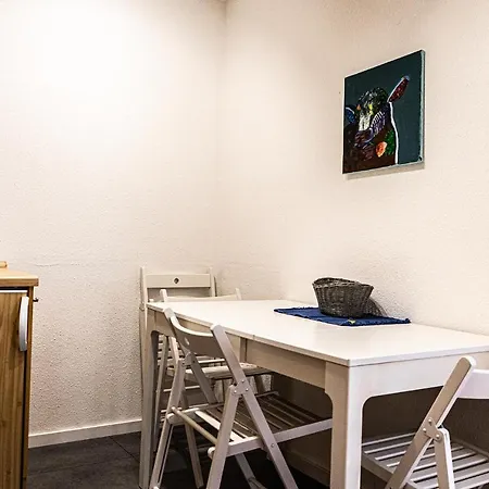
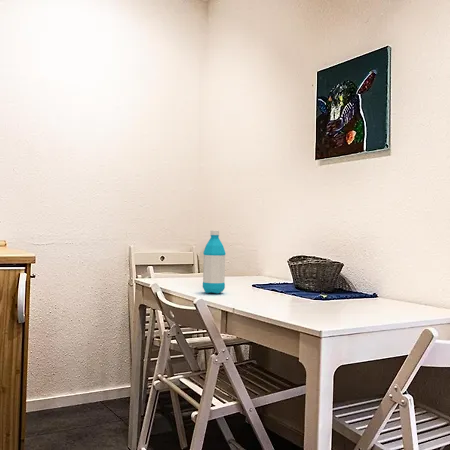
+ water bottle (214, 261)
